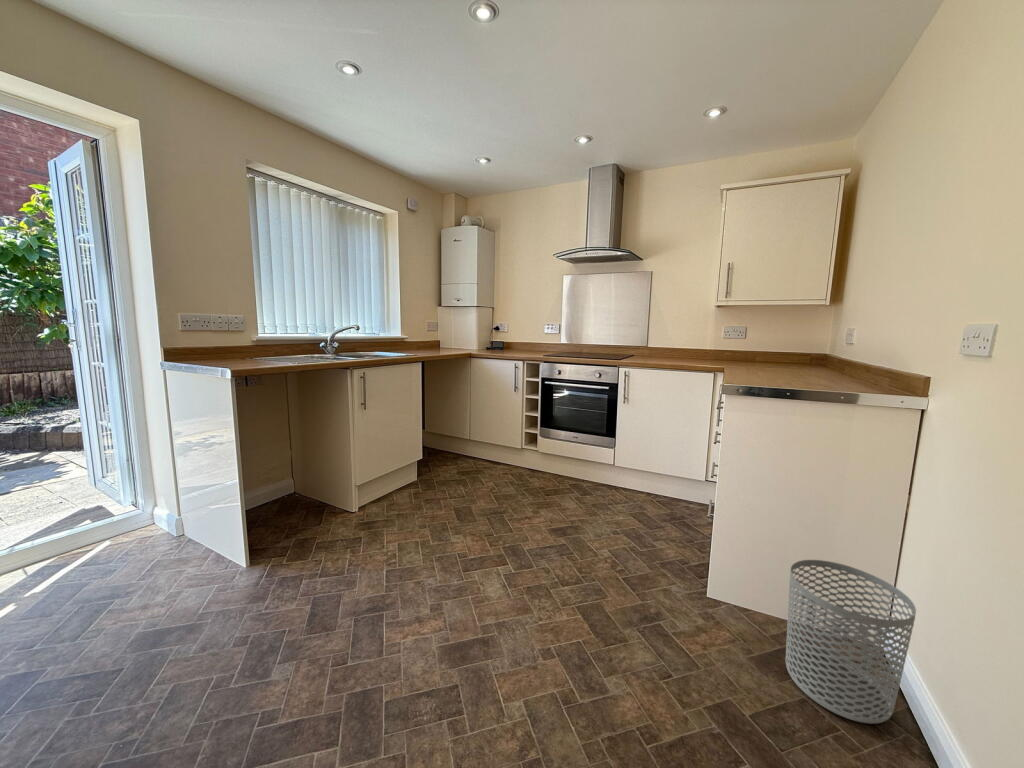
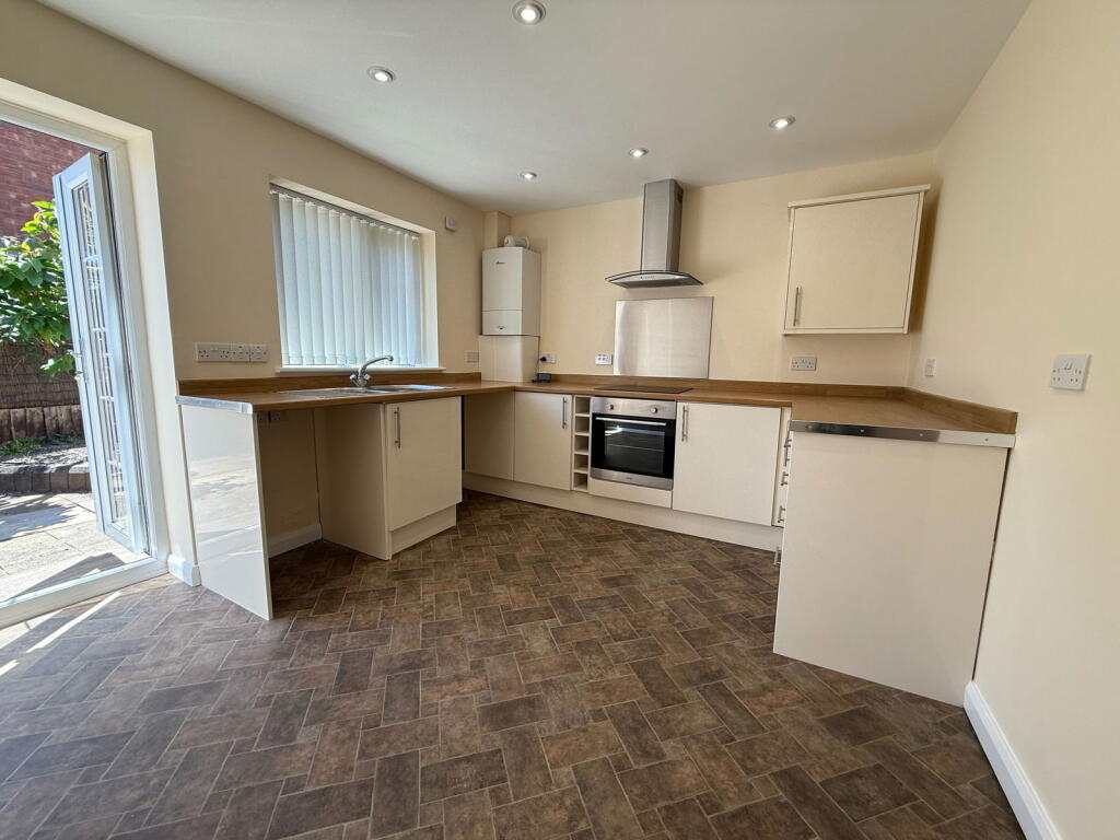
- waste bin (841, 636)
